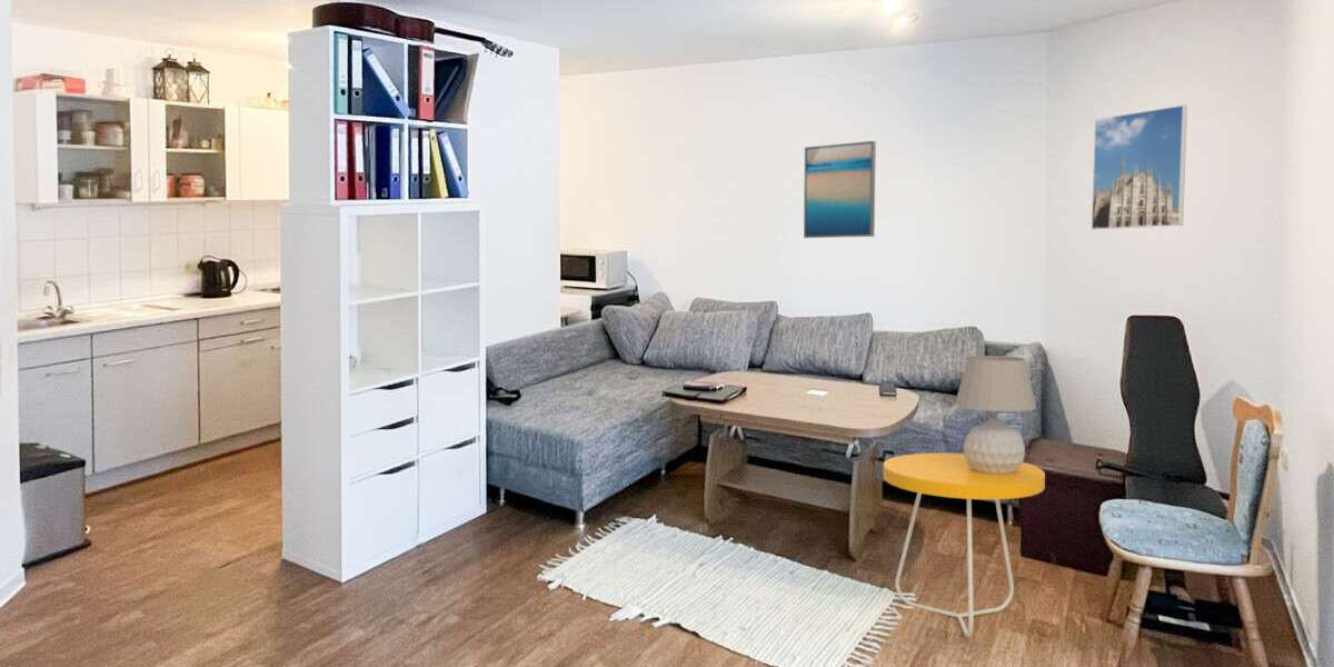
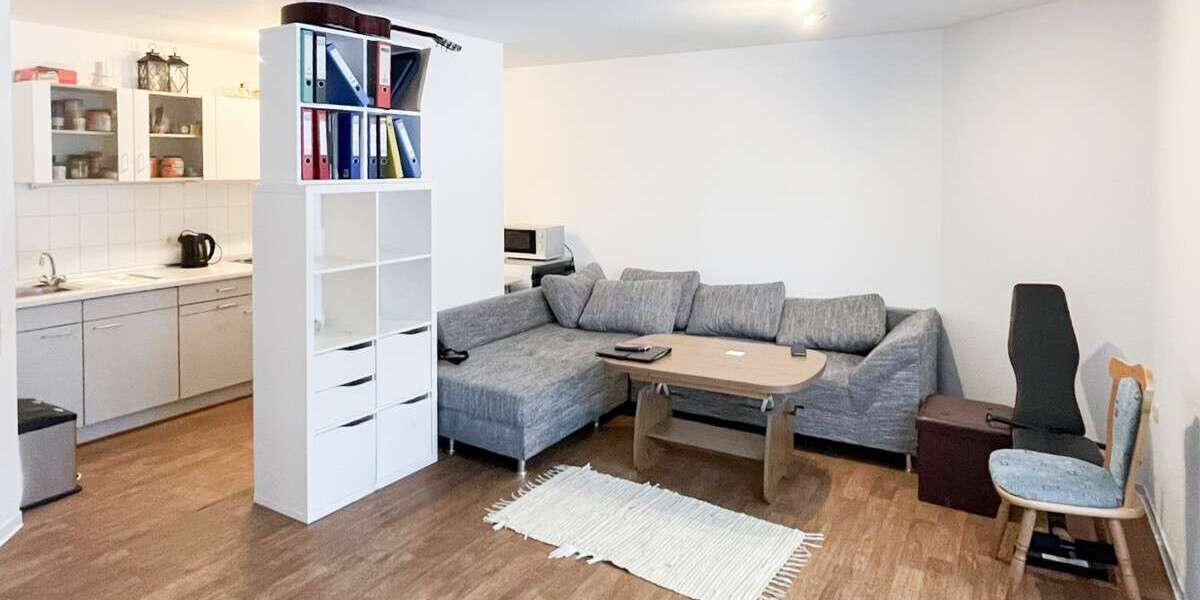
- table lamp (994, 414)
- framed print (1136, 170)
- side table (967, 542)
- wall art (838, 190)
